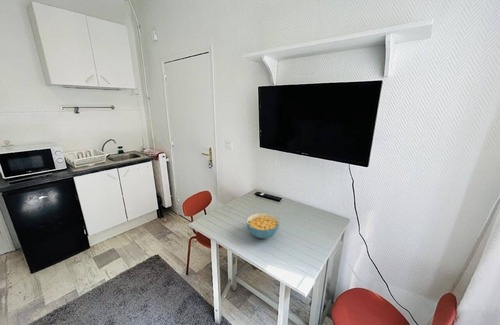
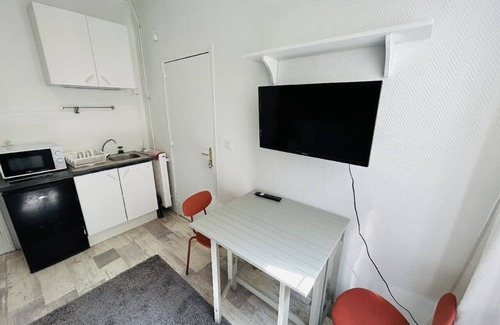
- cereal bowl (262, 228)
